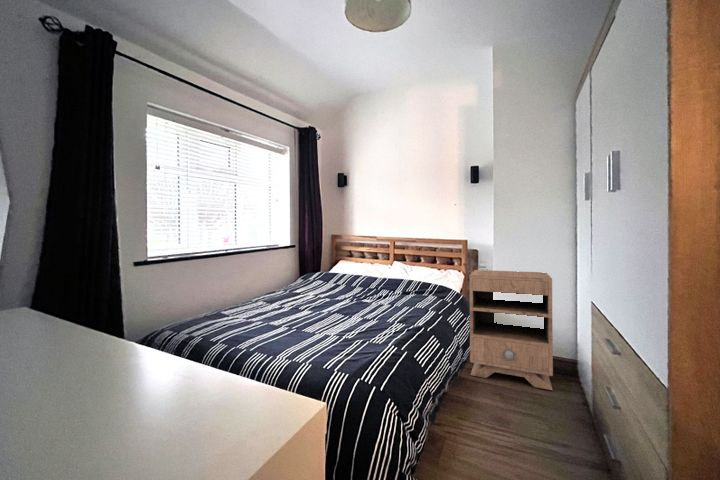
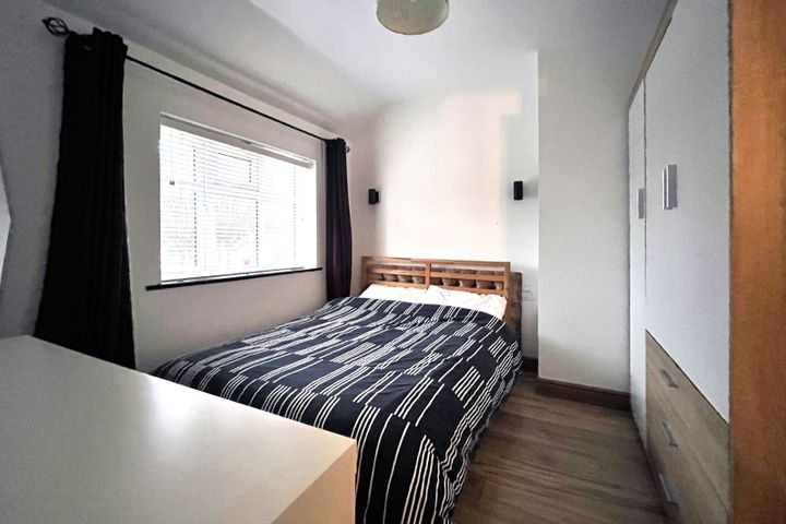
- nightstand (509, 325)
